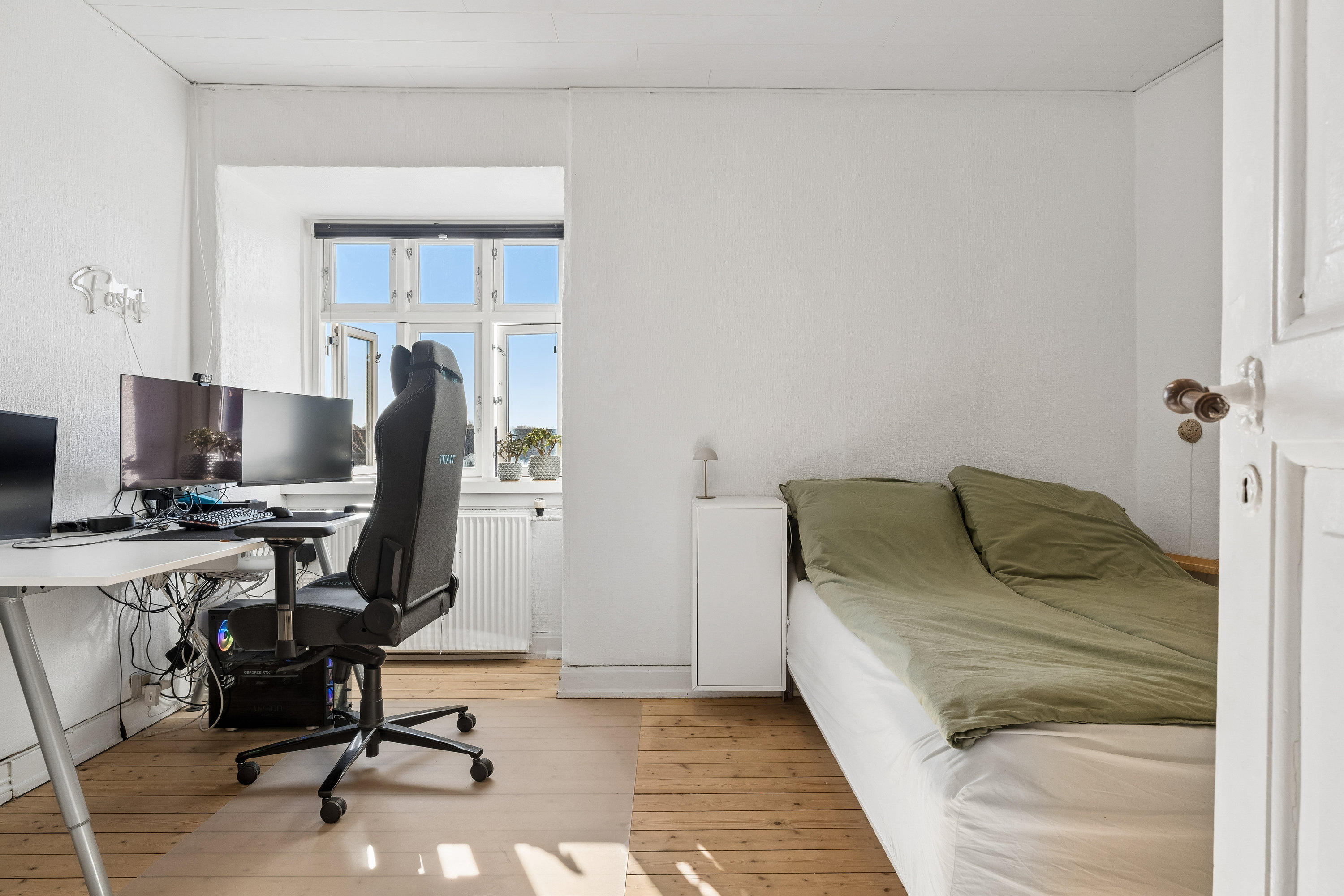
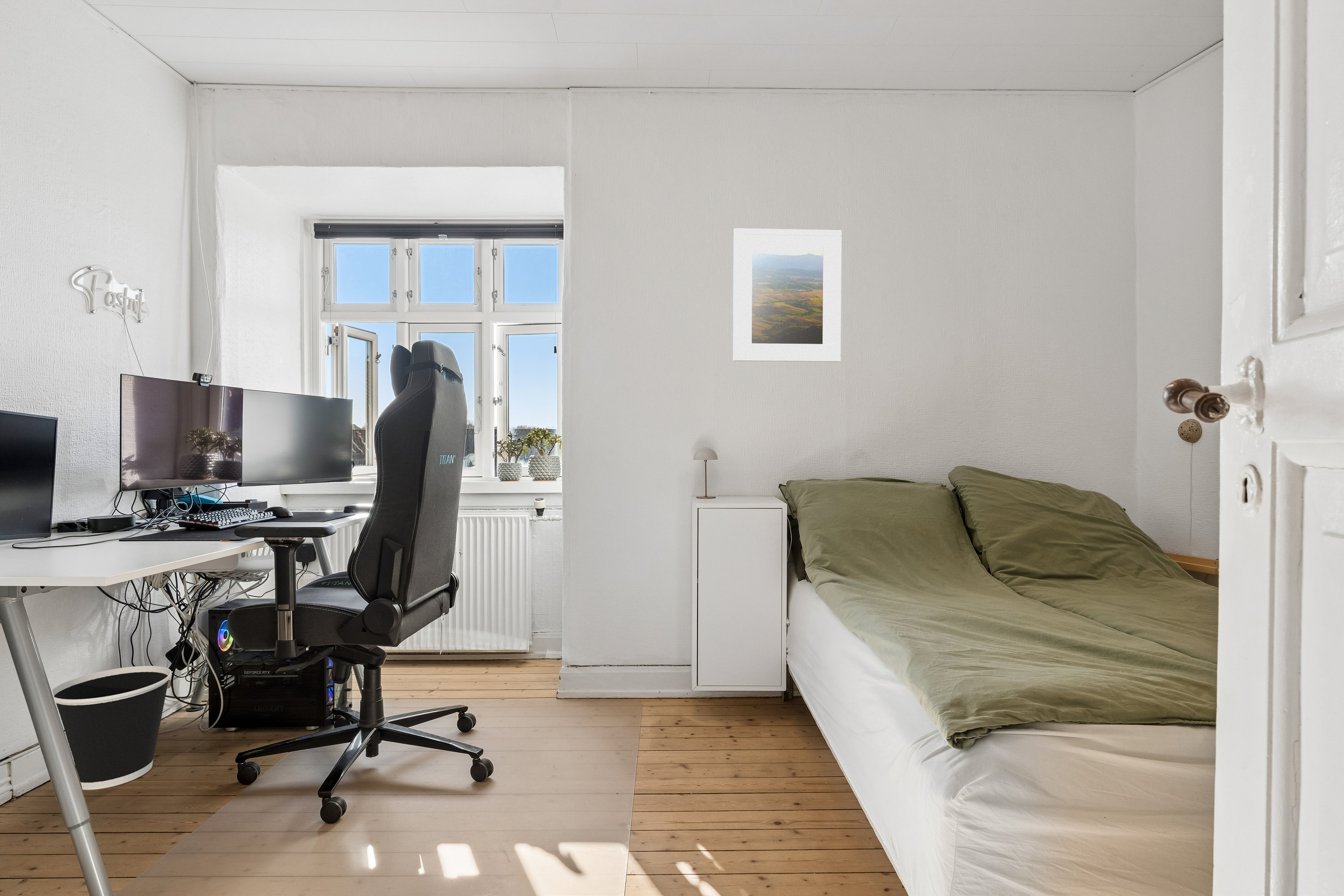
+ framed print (787, 295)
+ wastebasket (113, 728)
